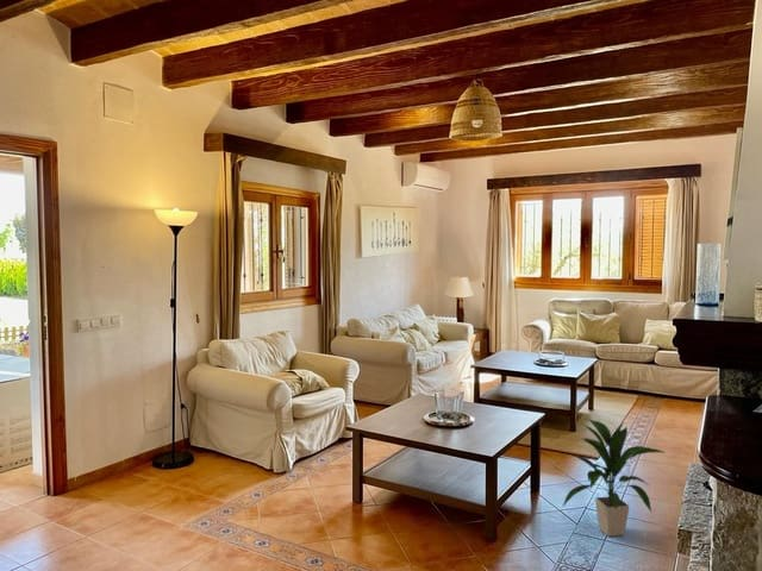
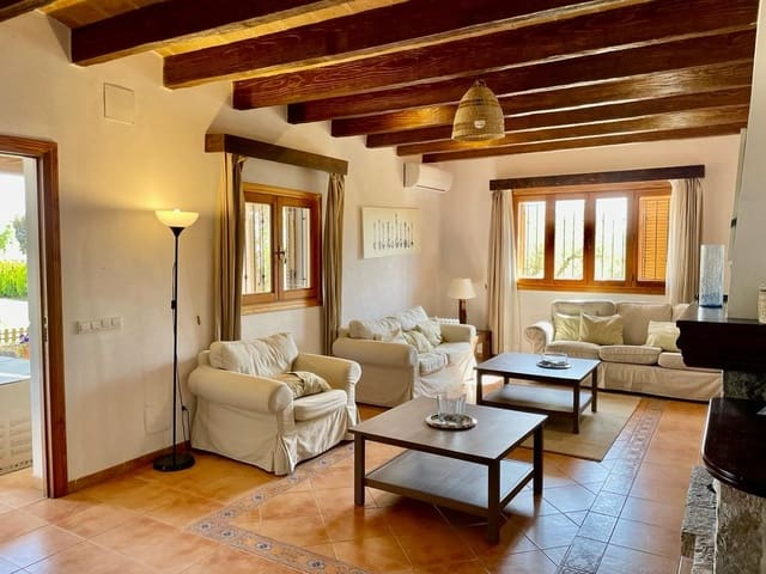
- indoor plant (607, 473)
